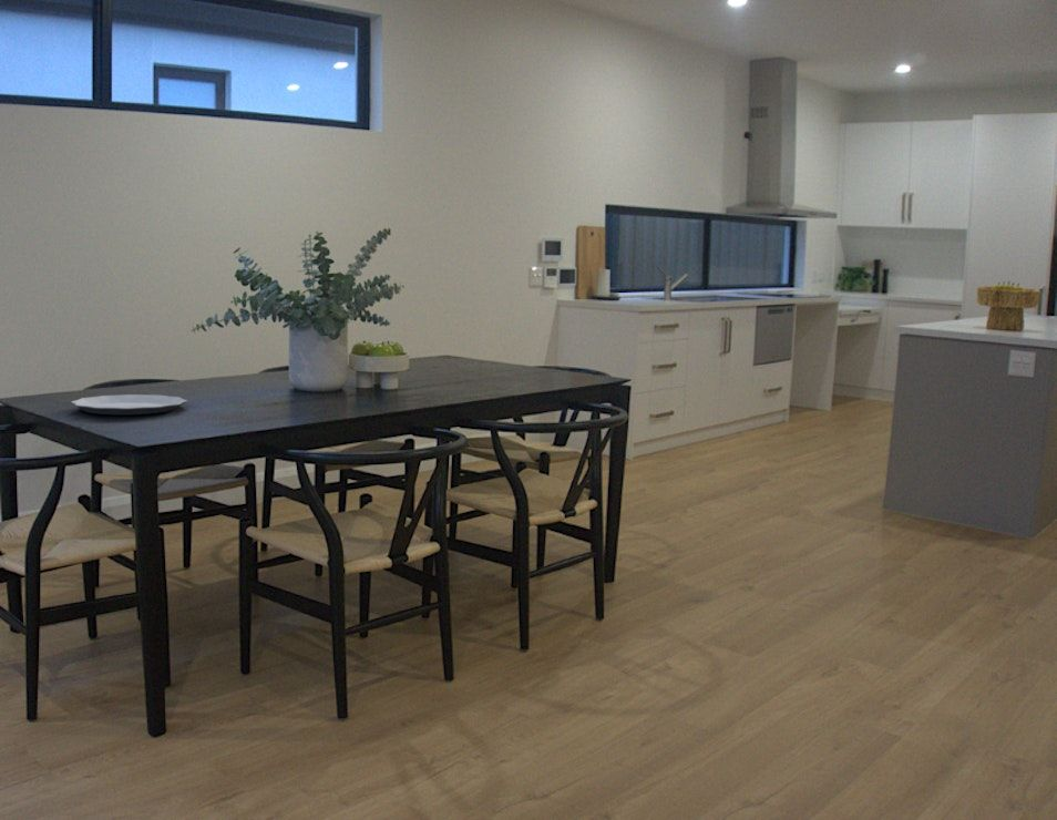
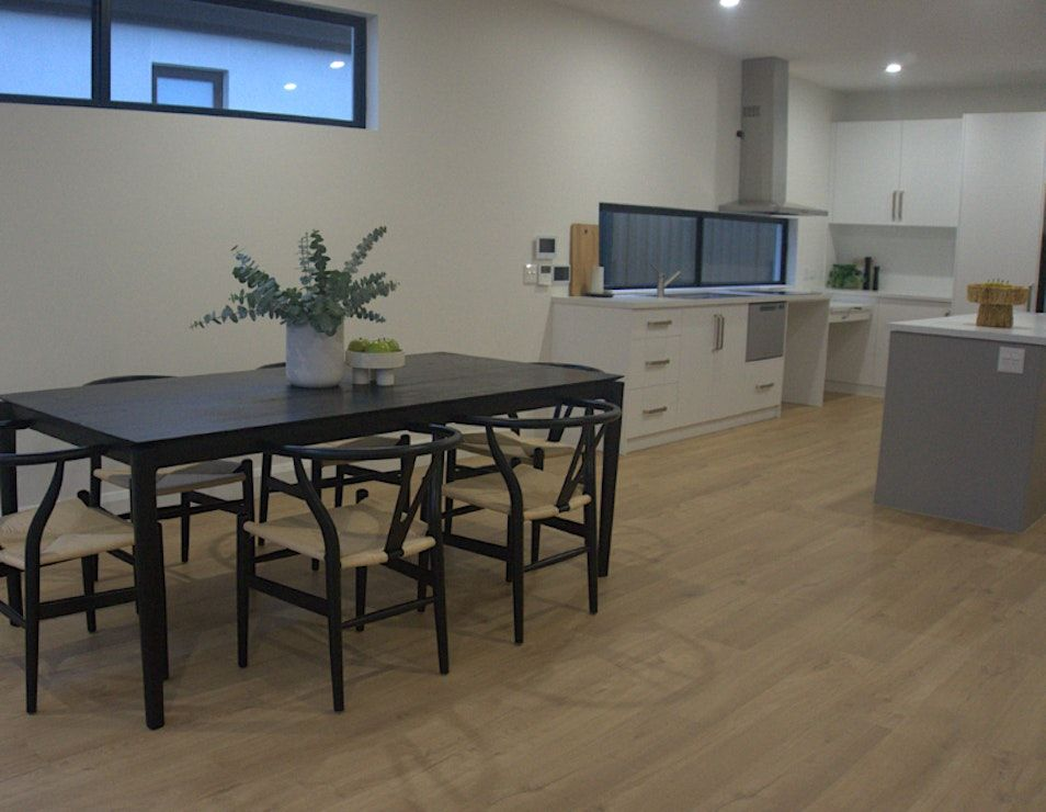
- plate (130, 404)
